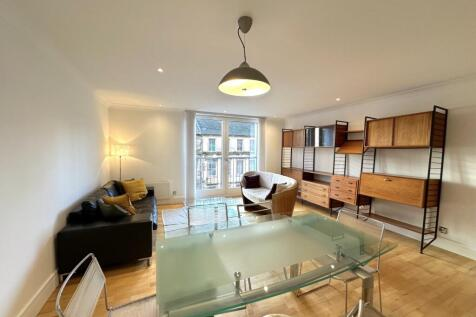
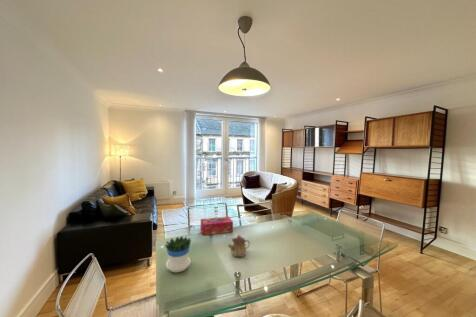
+ teapot (239, 244)
+ tissue box (216, 225)
+ flowerpot (178, 254)
